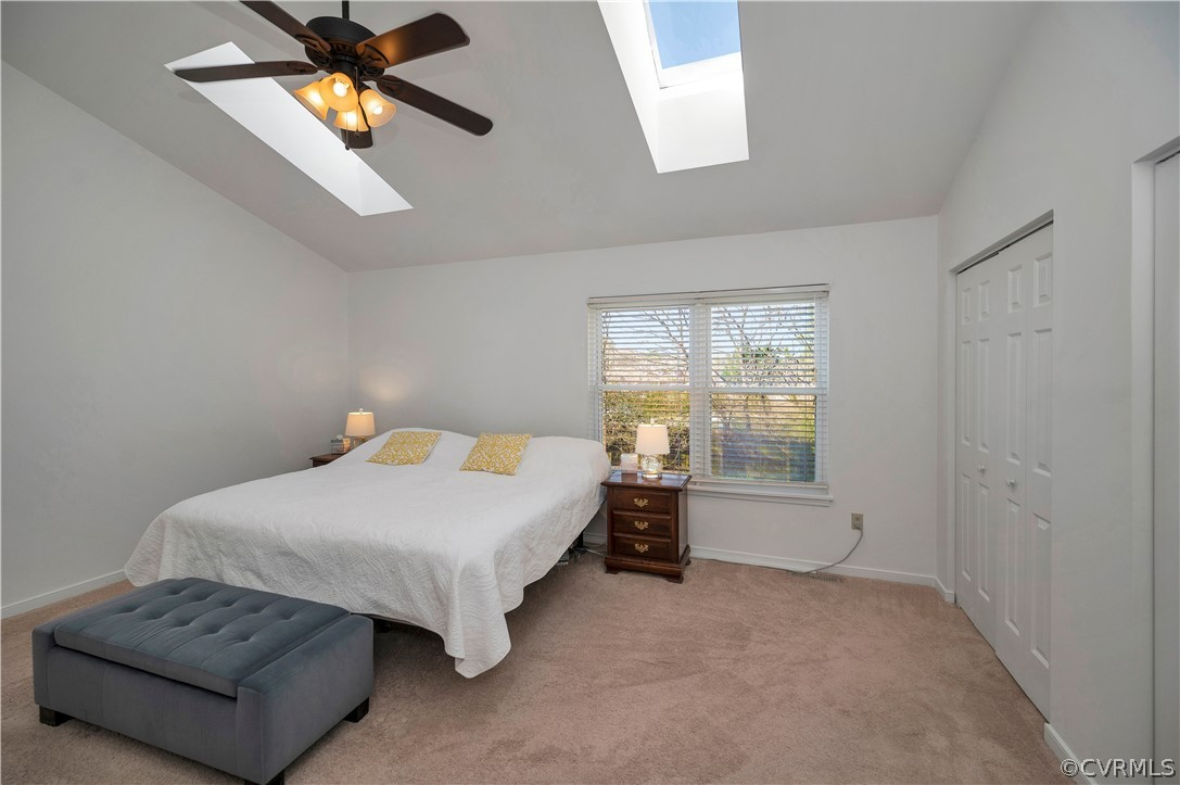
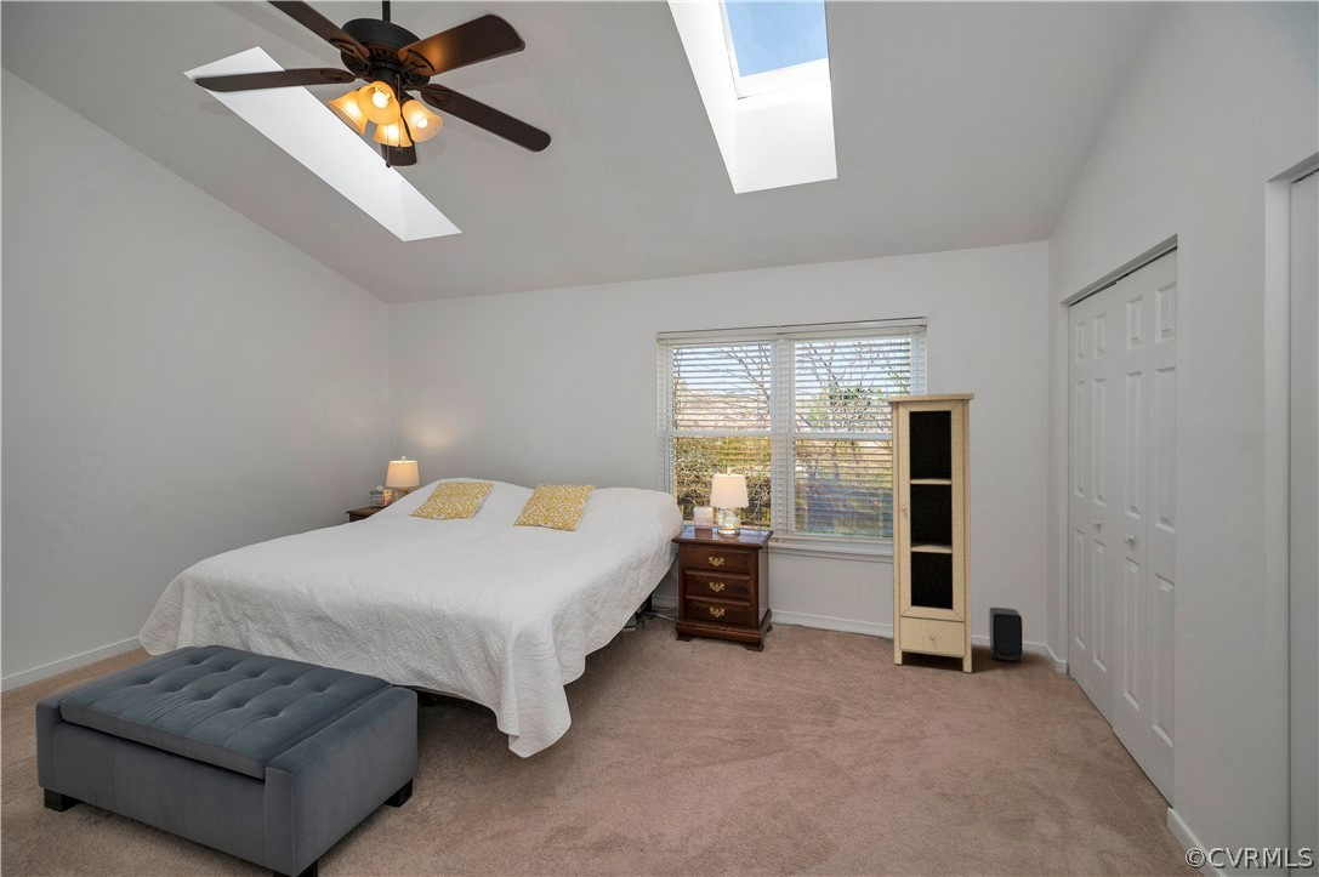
+ speaker (1005, 634)
+ cupboard (928, 526)
